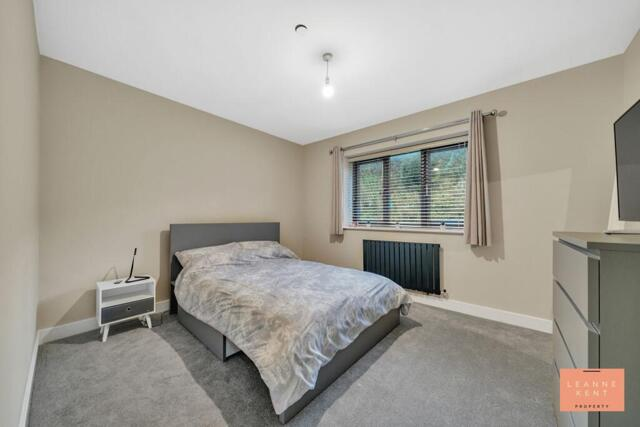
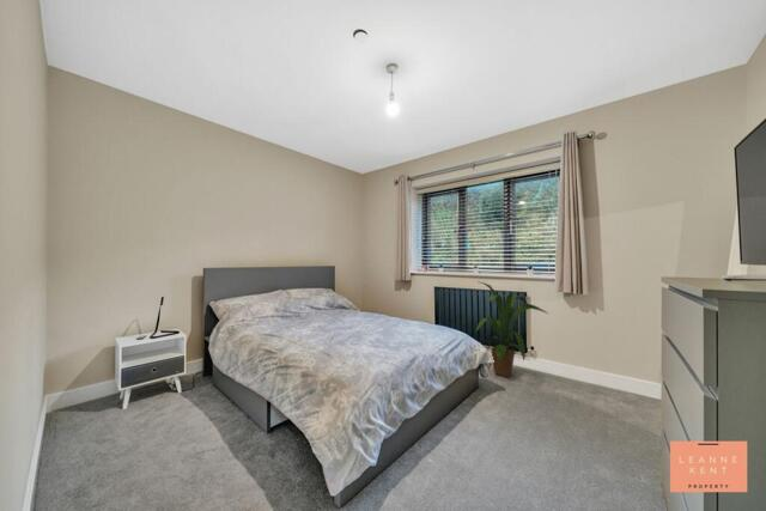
+ house plant (510, 329)
